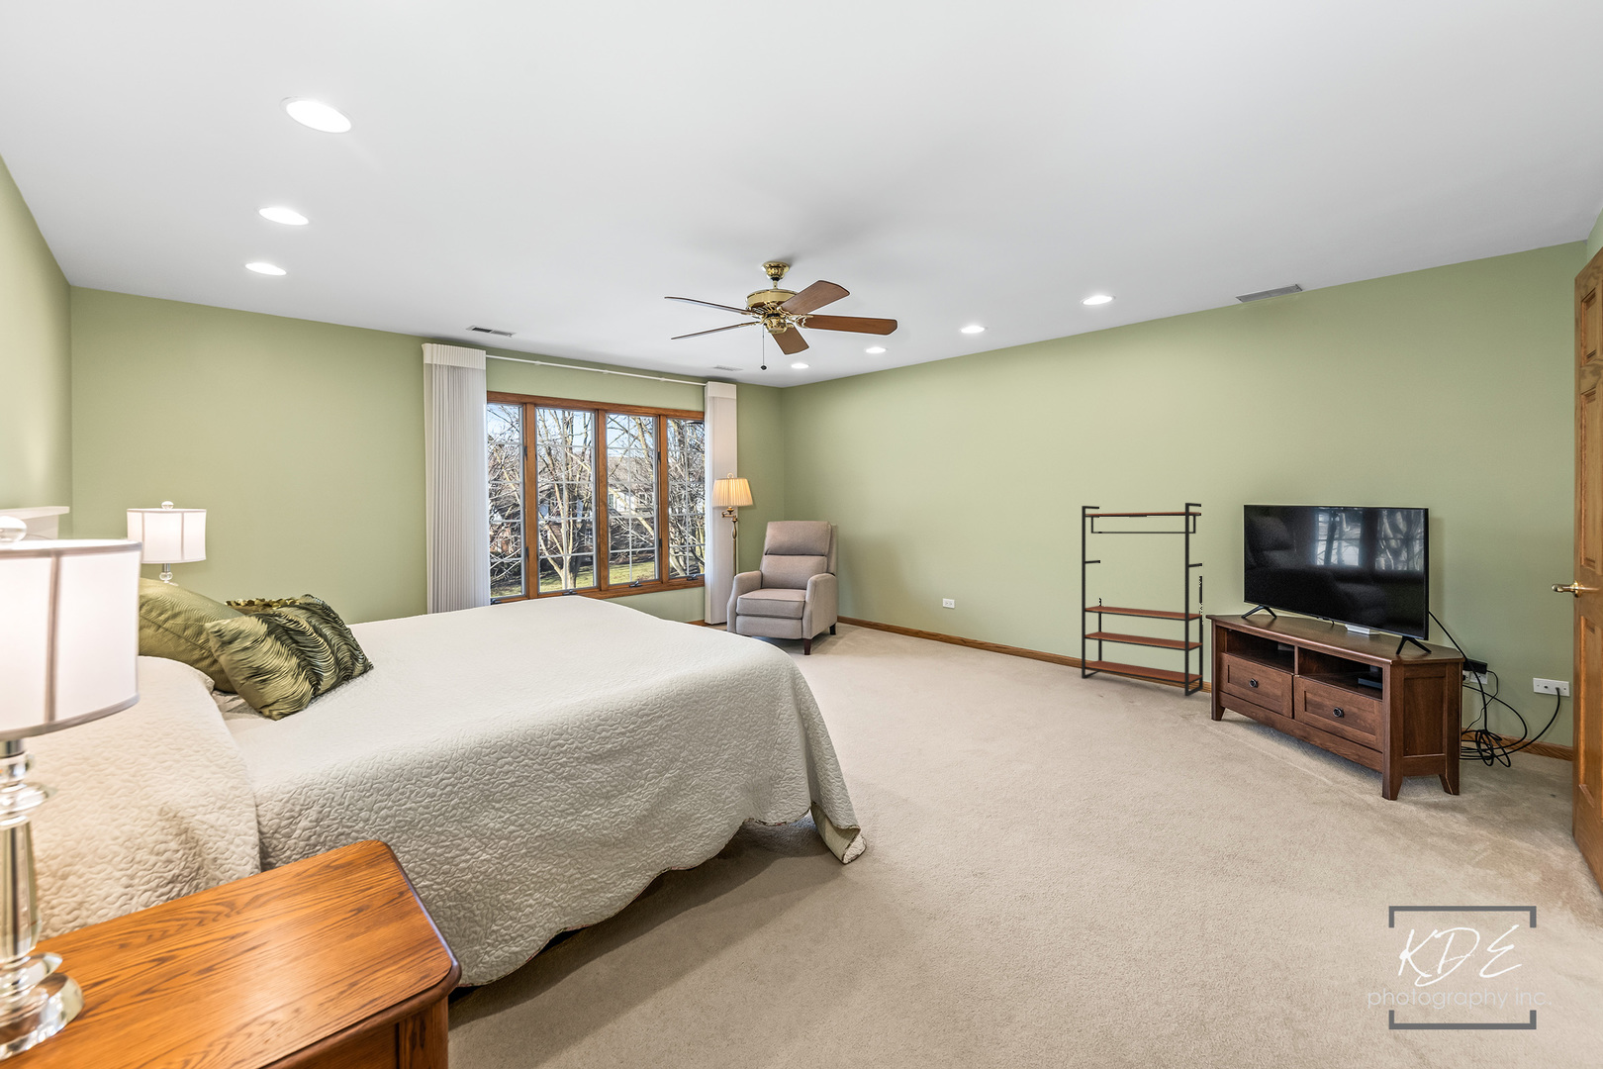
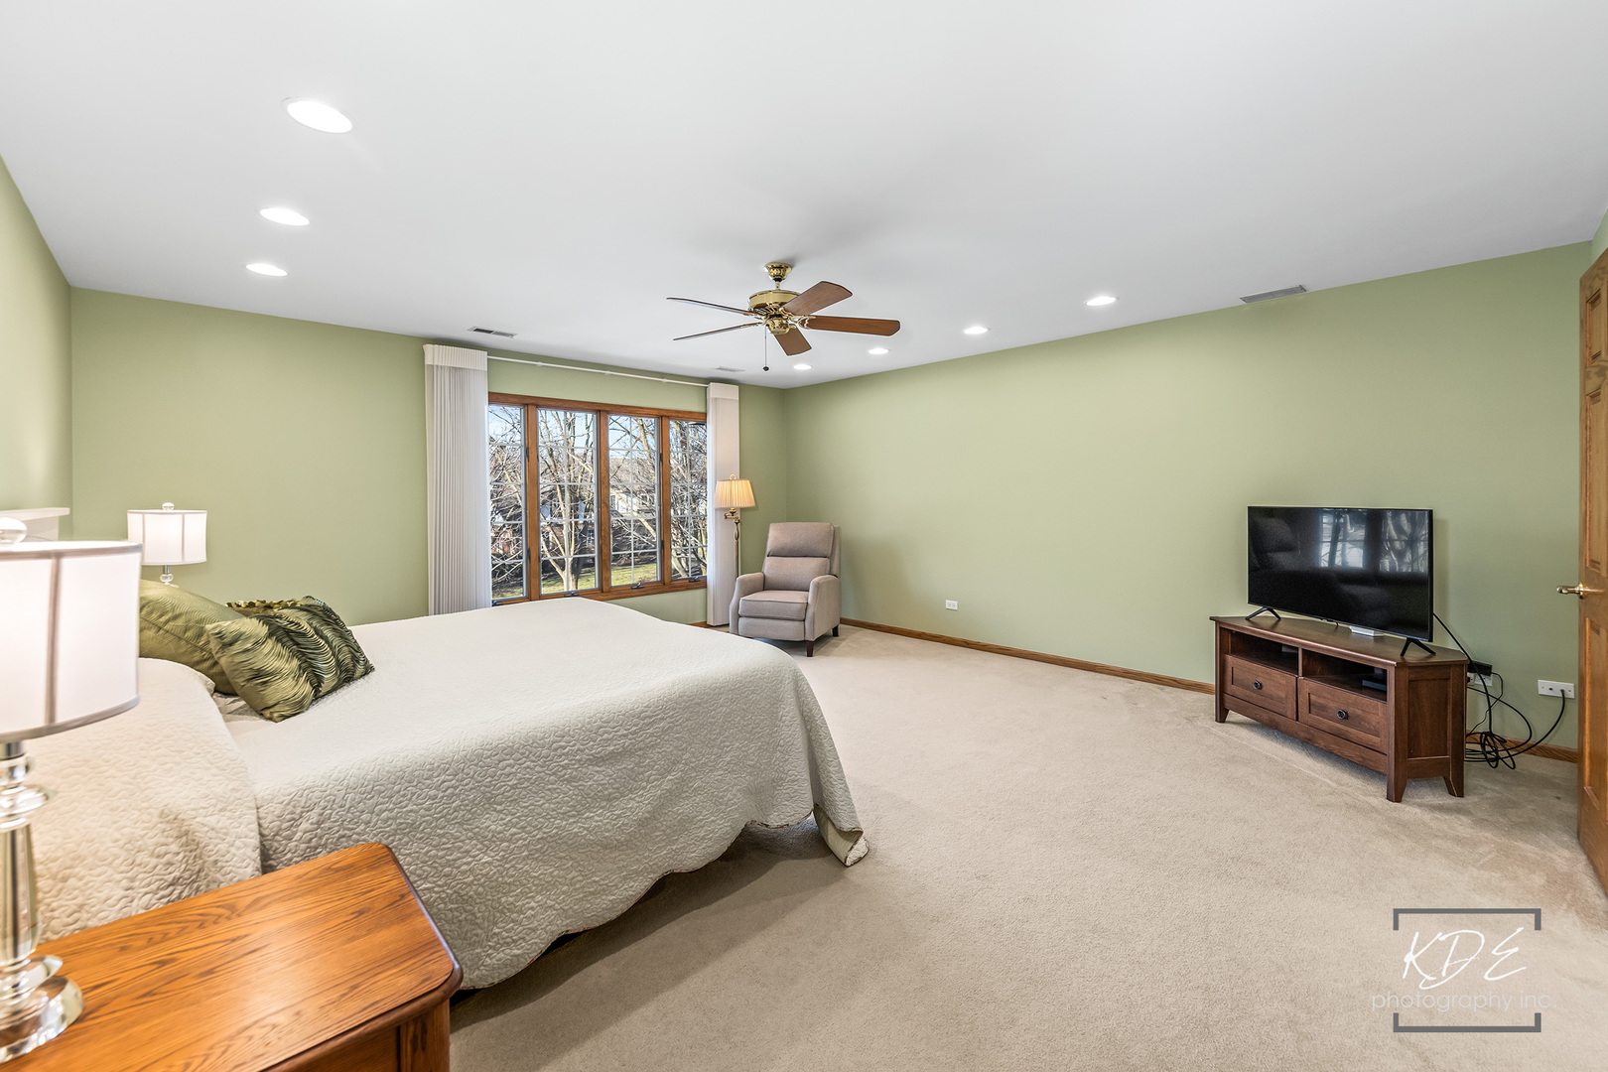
- bookshelf (1140, 608)
